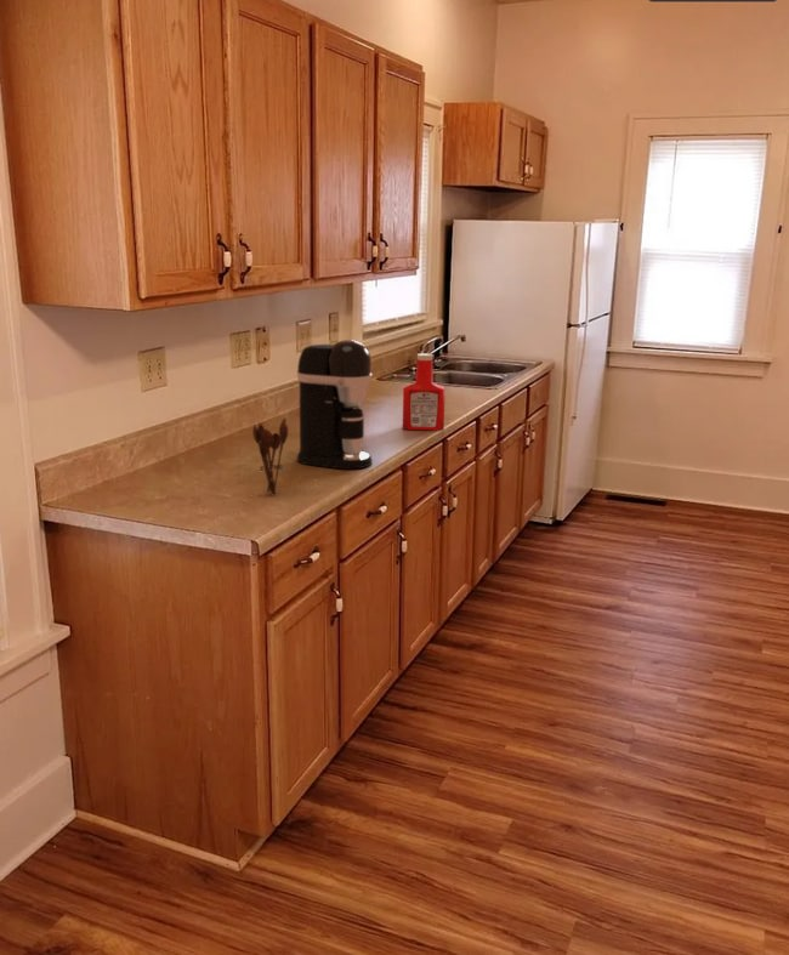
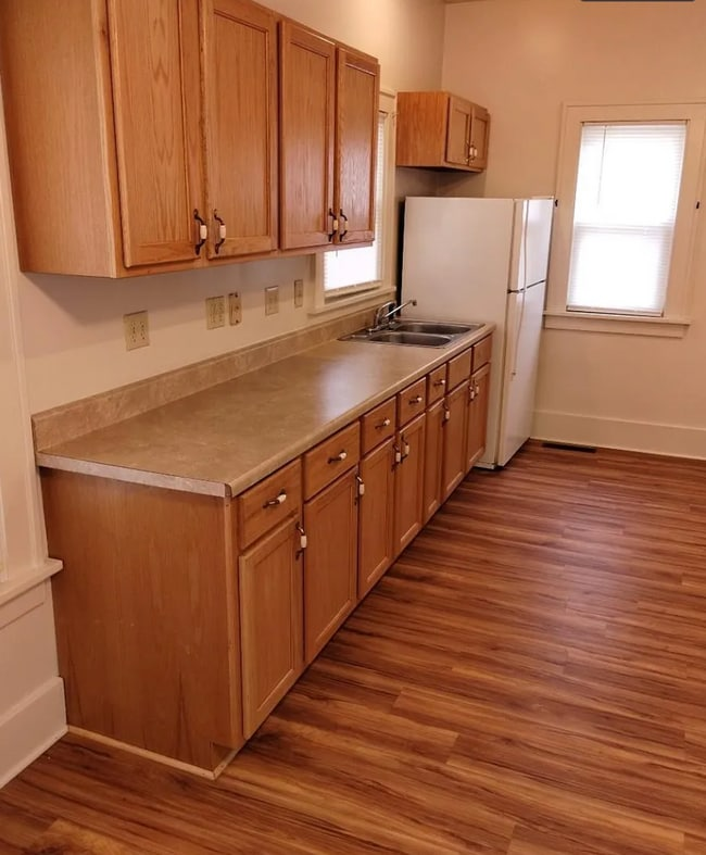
- soap bottle (424, 391)
- coffee maker (334, 402)
- utensil holder (272, 456)
